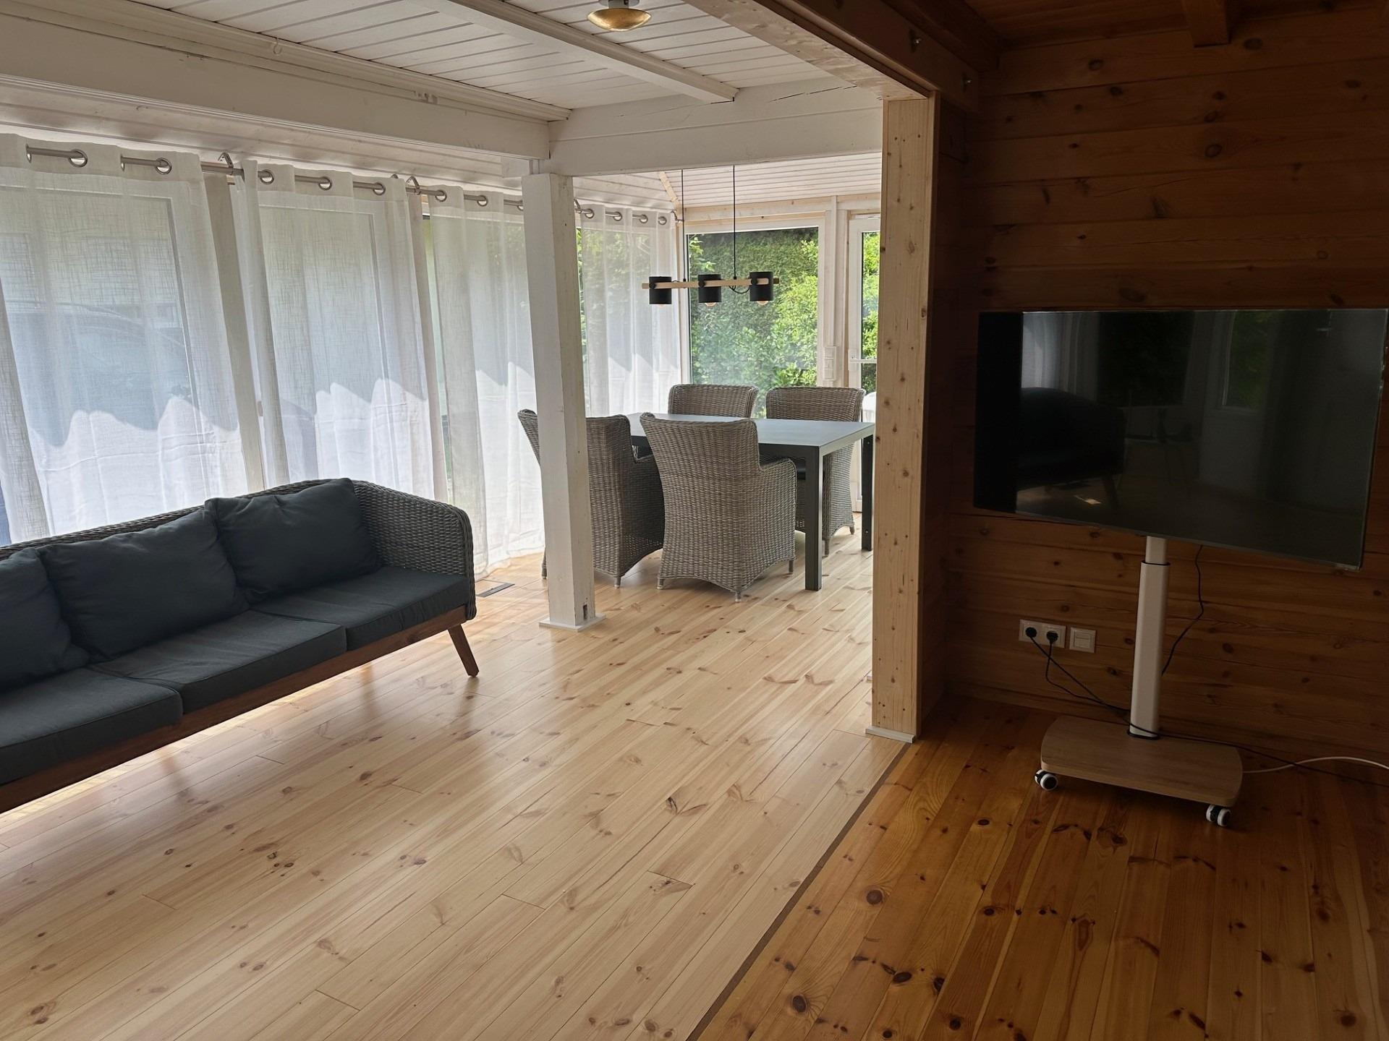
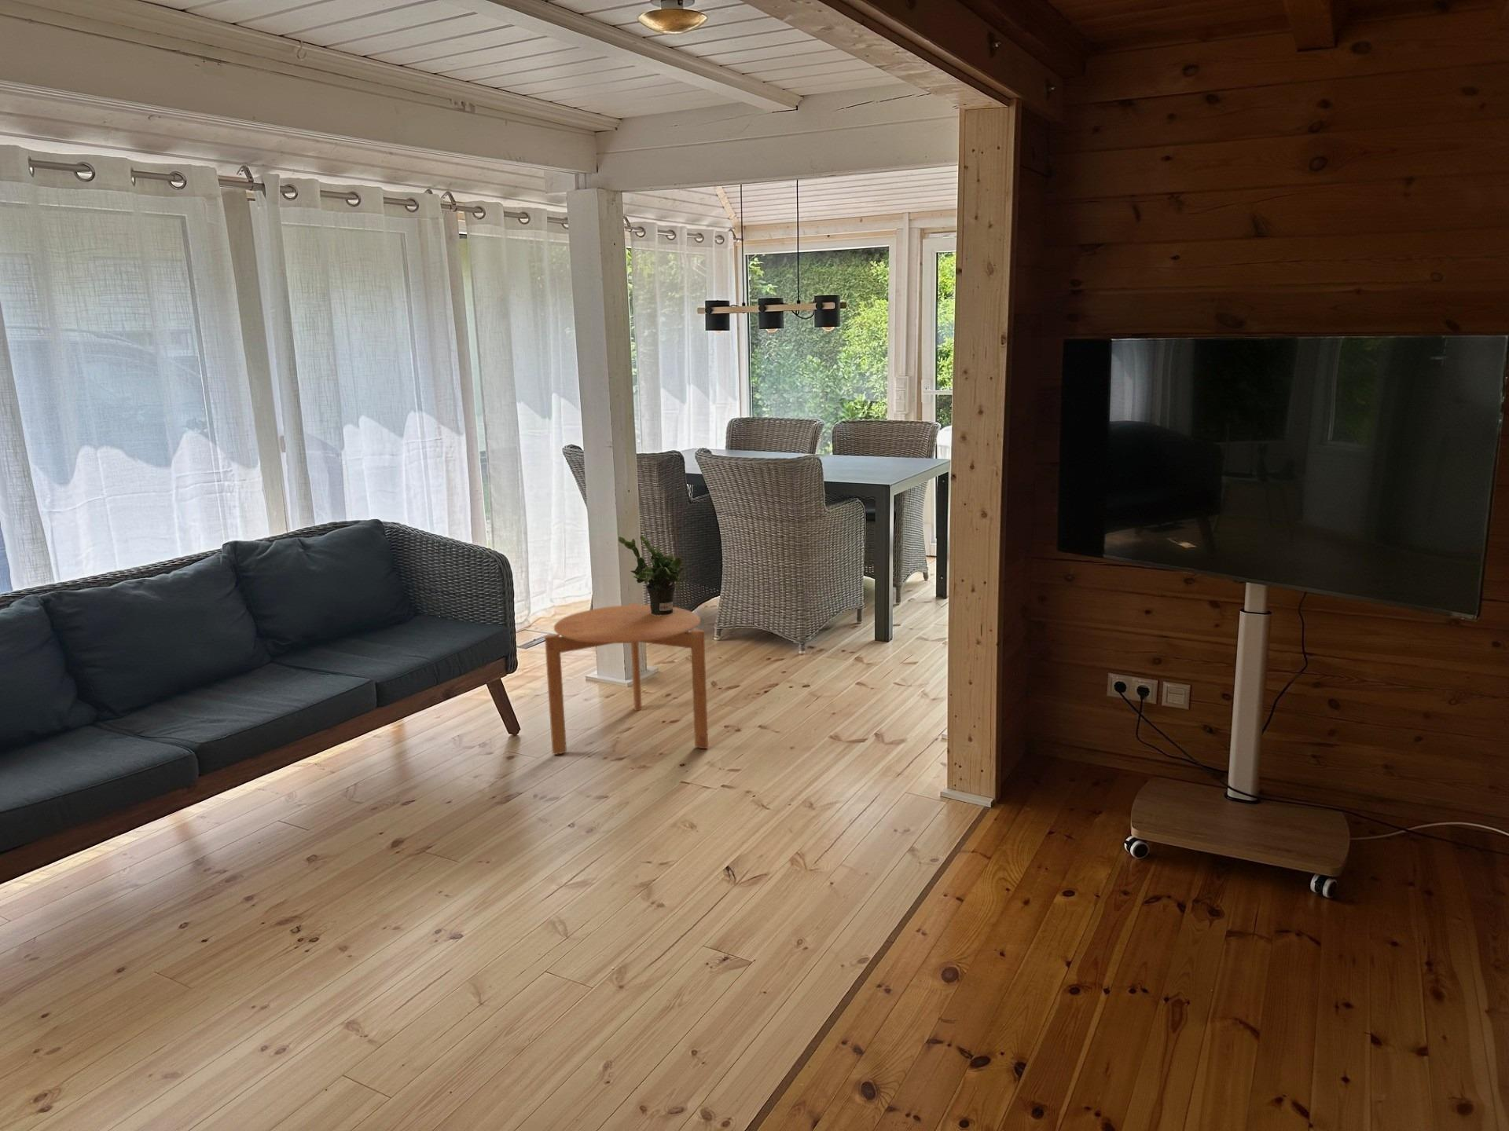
+ side table (632, 676)
+ potted plant (650, 576)
